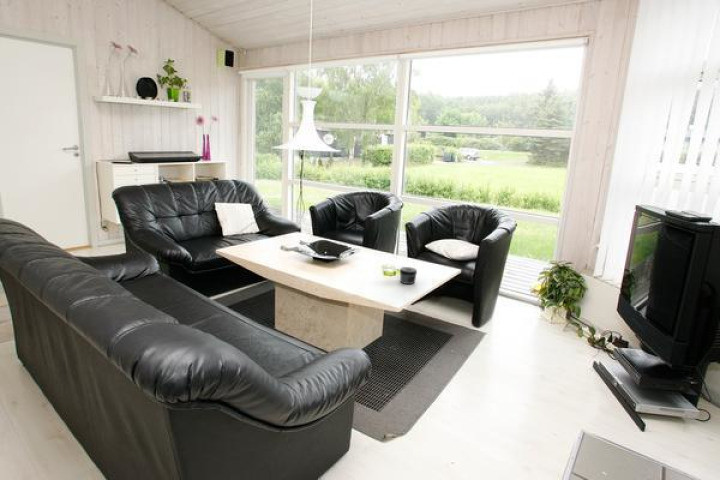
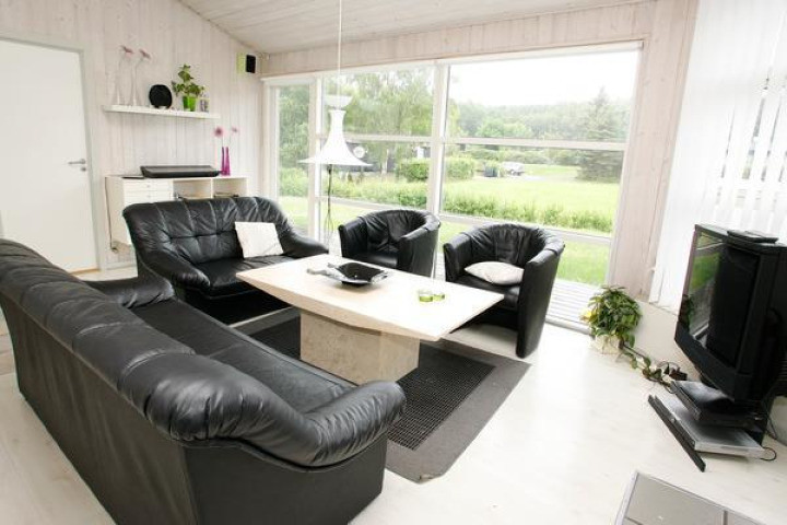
- jar (408, 275)
